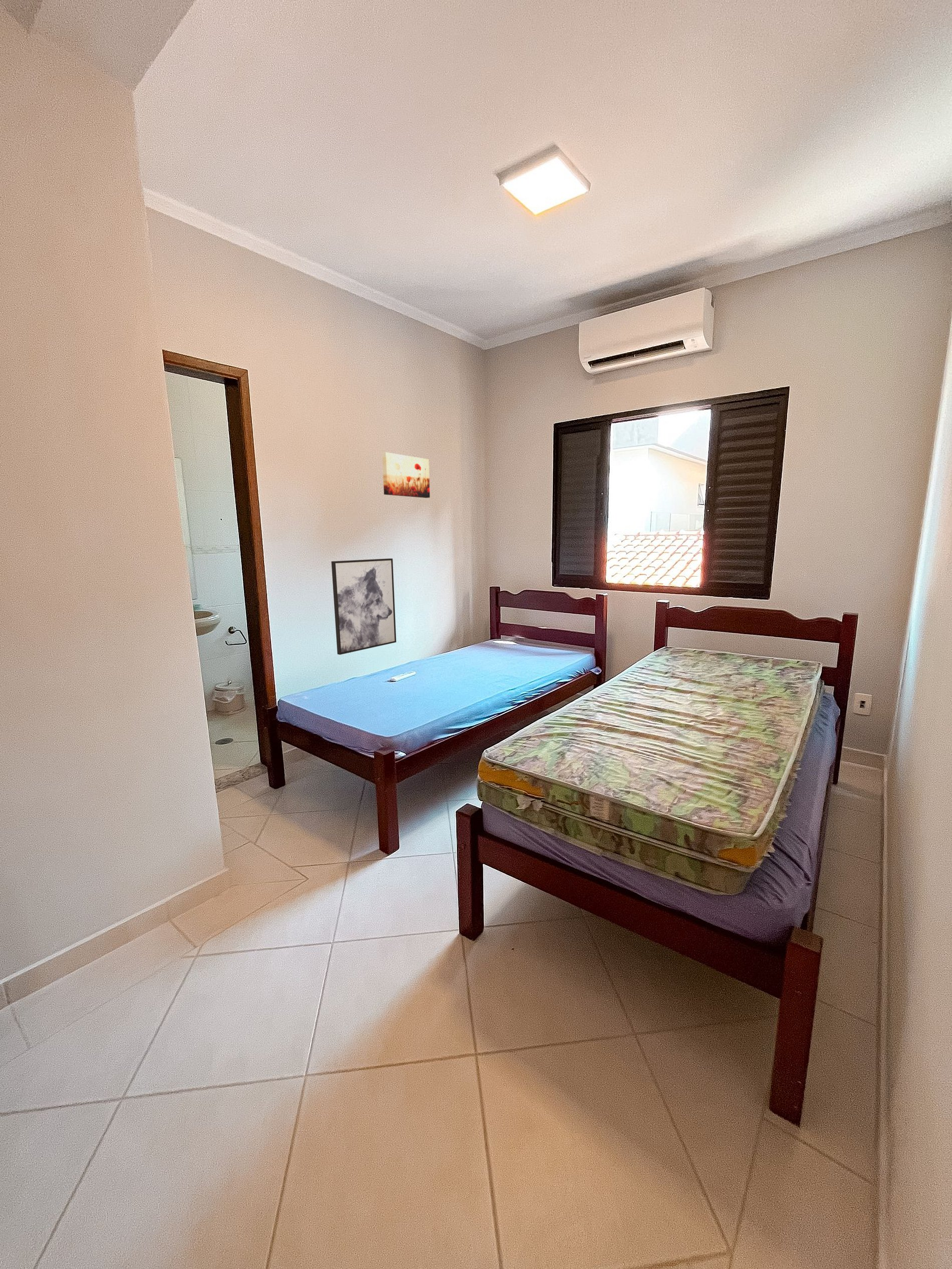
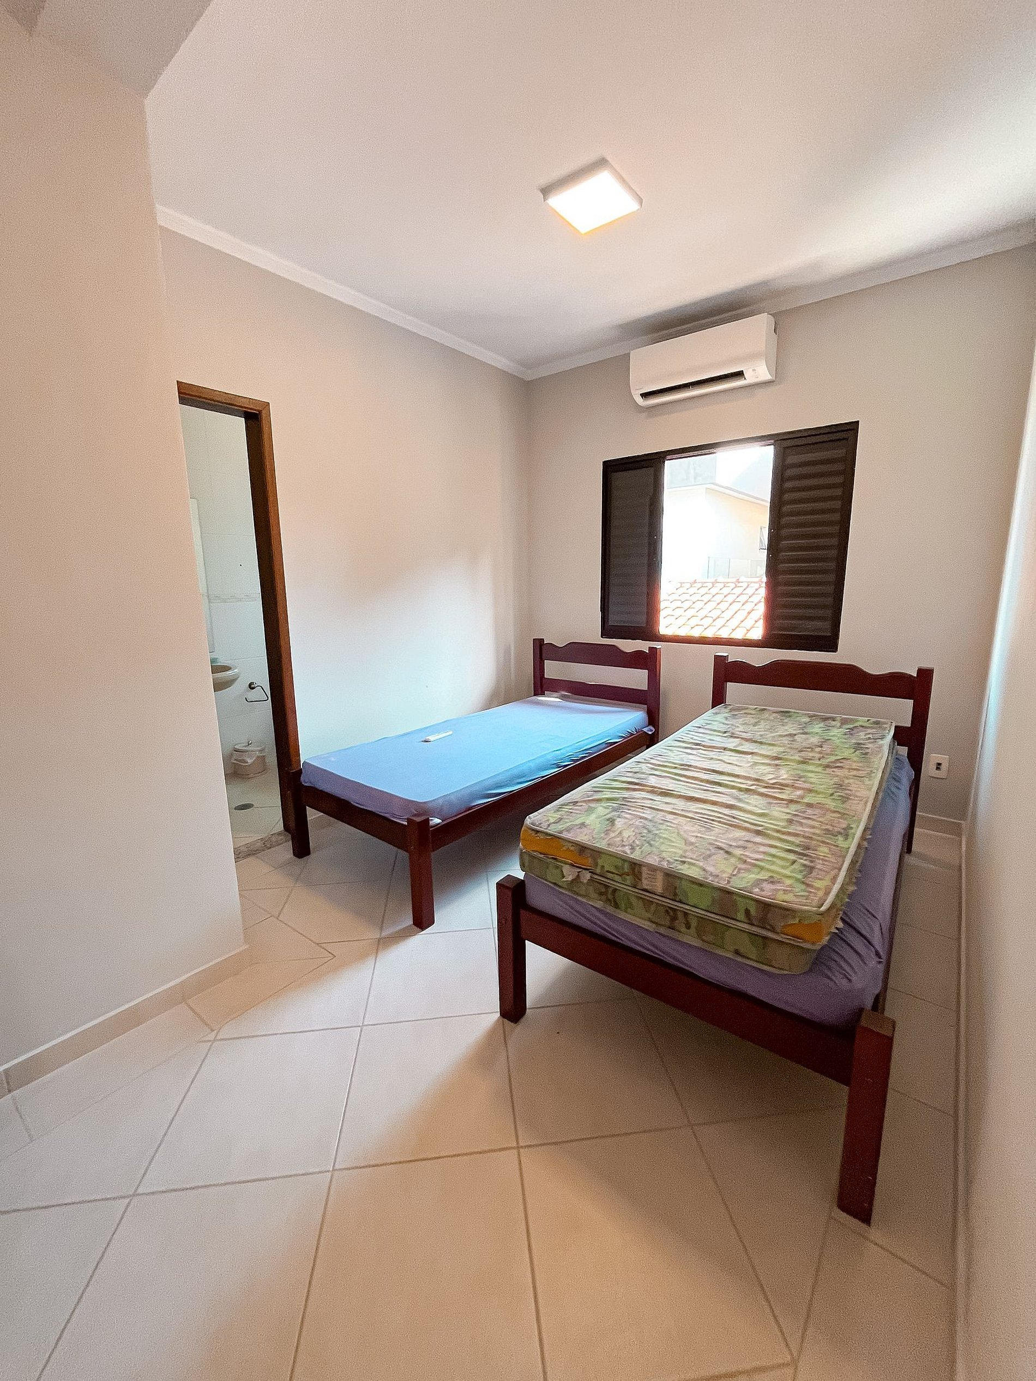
- wall art (407, 476)
- wall art (366, 604)
